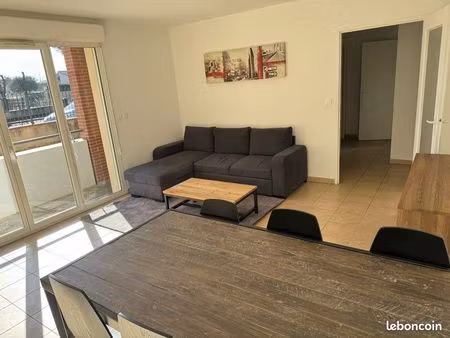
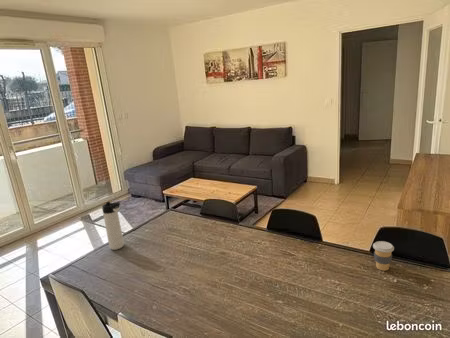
+ thermos bottle (115, 225)
+ coffee cup (382, 256)
